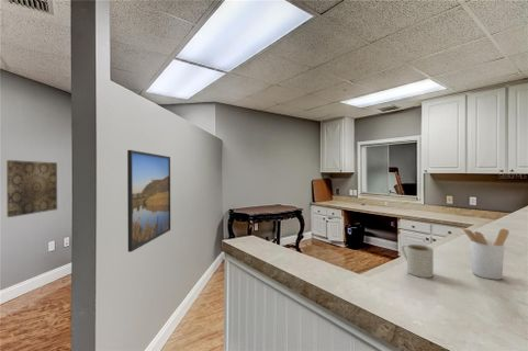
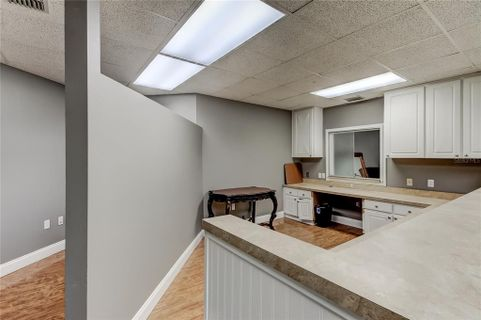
- utensil holder (482, 250)
- wall art (34, 186)
- mug (415, 258)
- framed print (153, 196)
